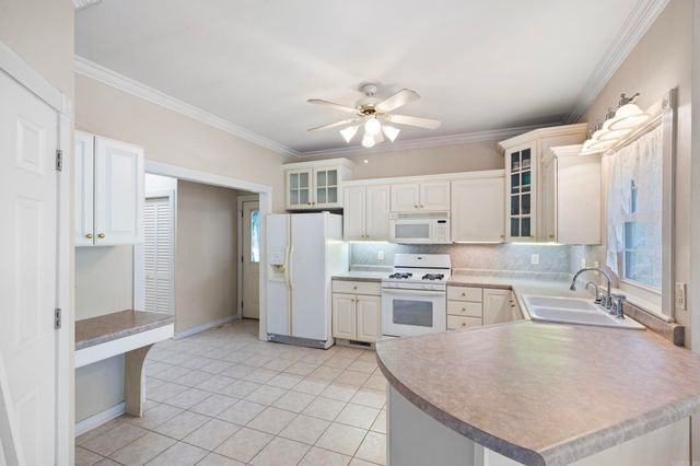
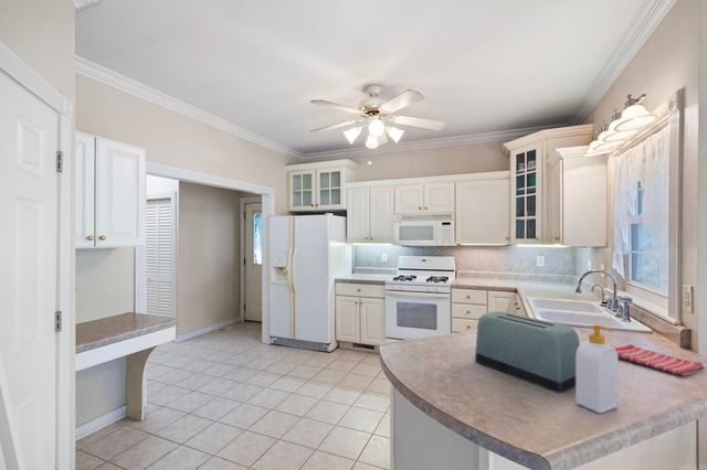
+ toaster (523, 345)
+ dish towel (653, 359)
+ soap bottle (598, 365)
